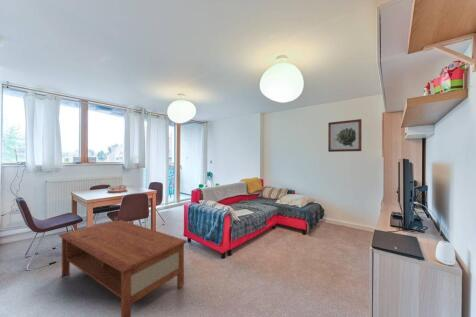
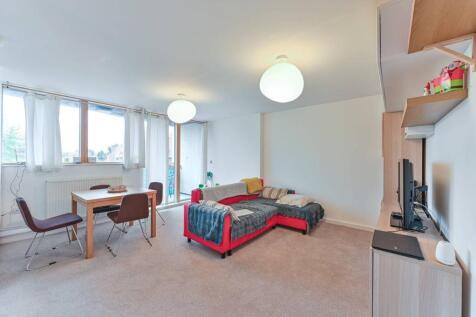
- coffee table (120, 258)
- wall art (344, 136)
